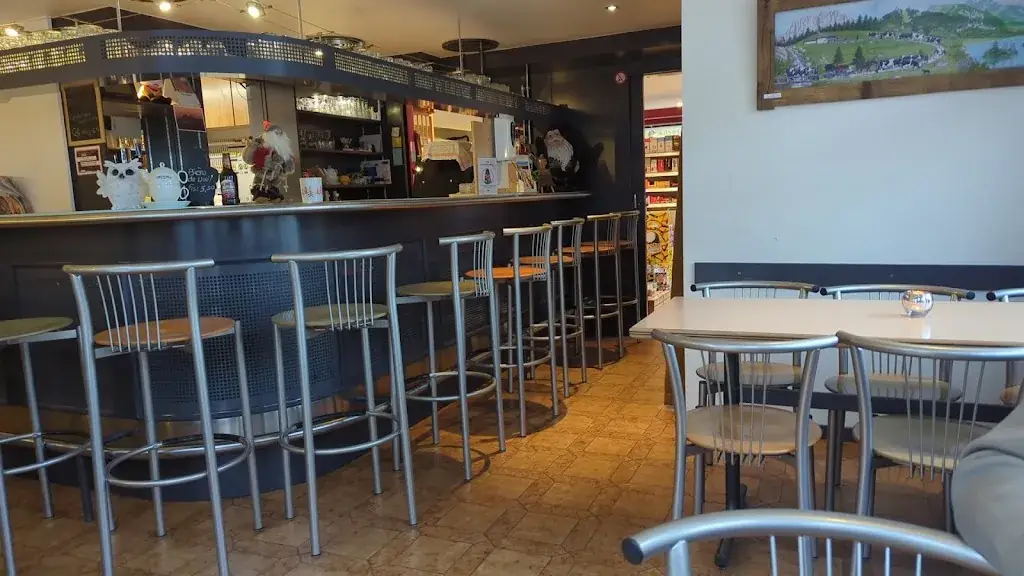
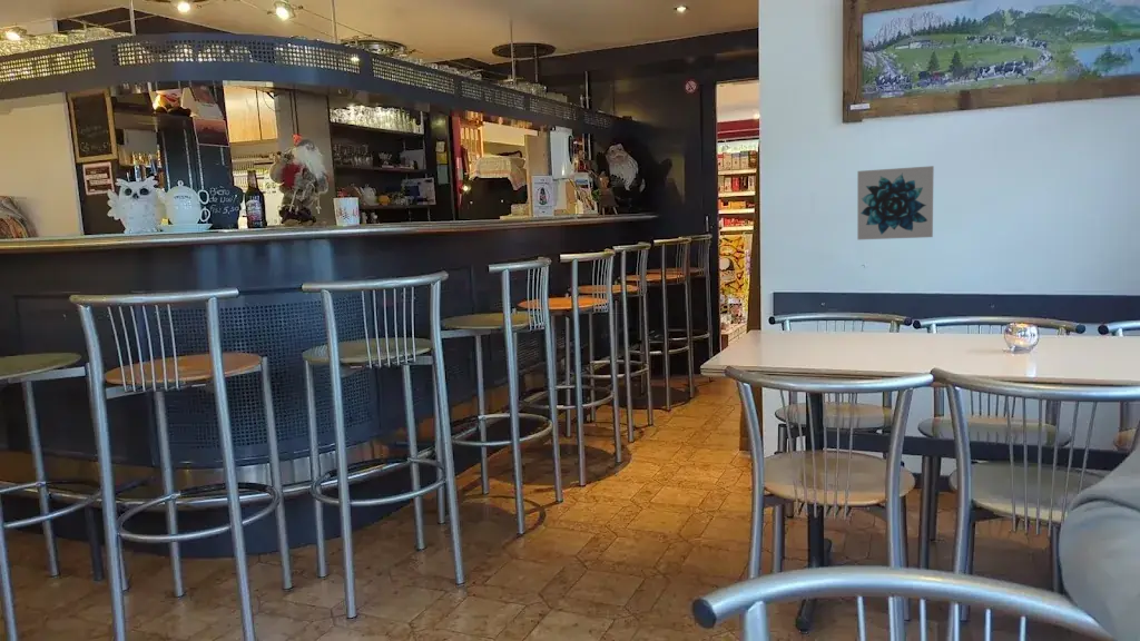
+ wall art (894, 204)
